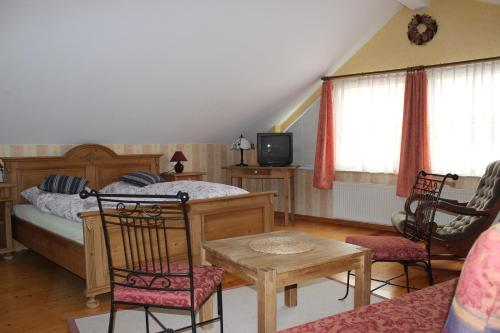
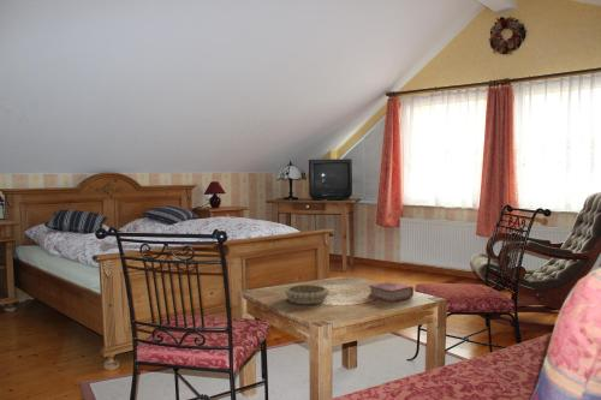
+ decorative bowl (307, 293)
+ book (391, 291)
